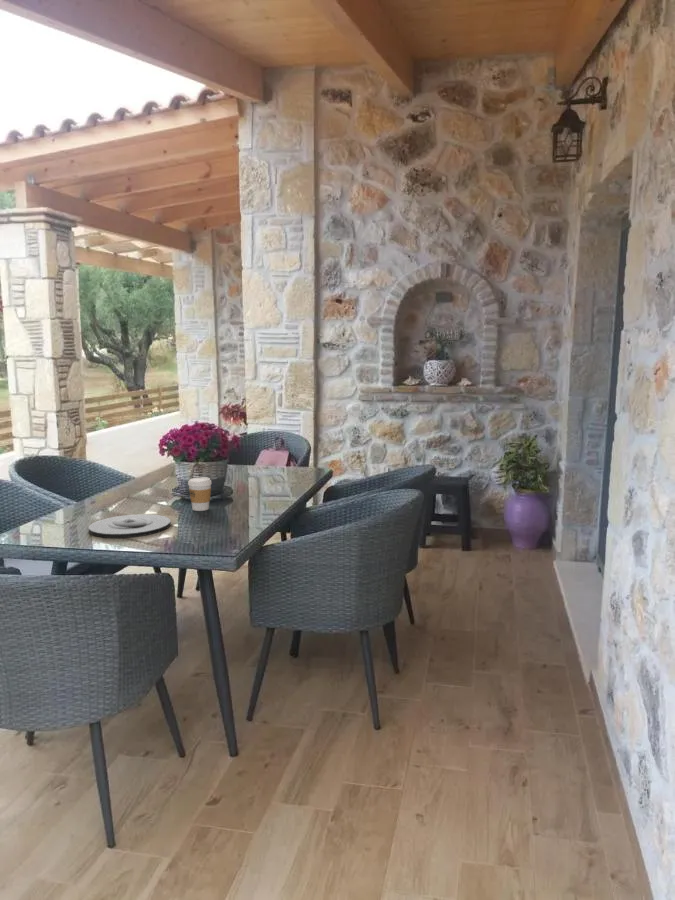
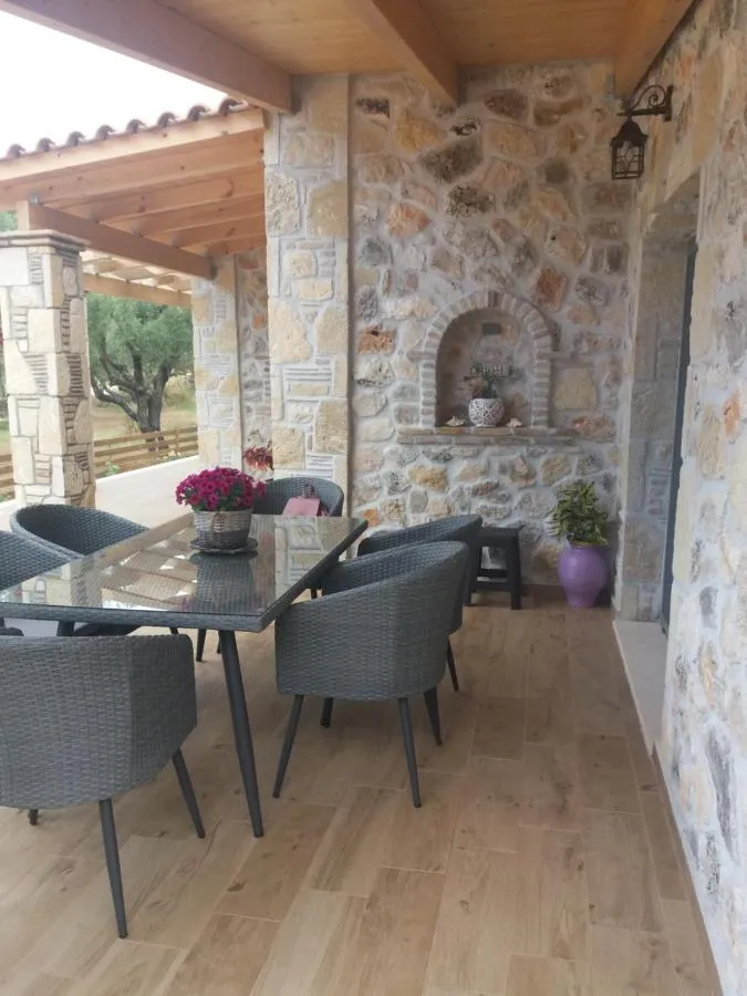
- coffee cup (200, 493)
- plate (130, 522)
